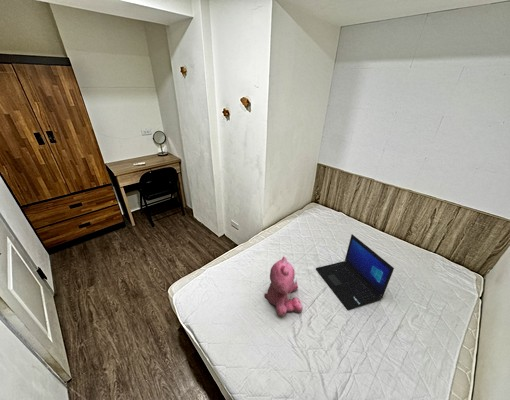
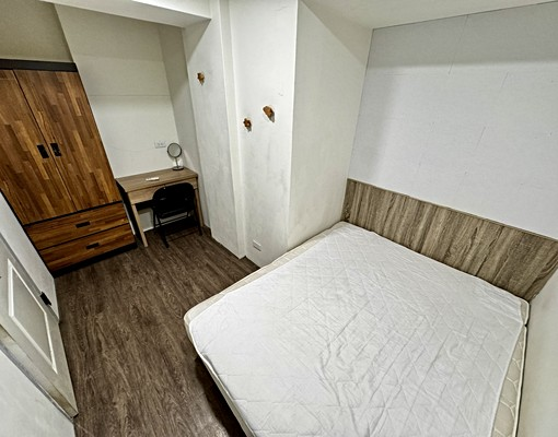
- laptop (350, 268)
- teddy bear (285, 281)
